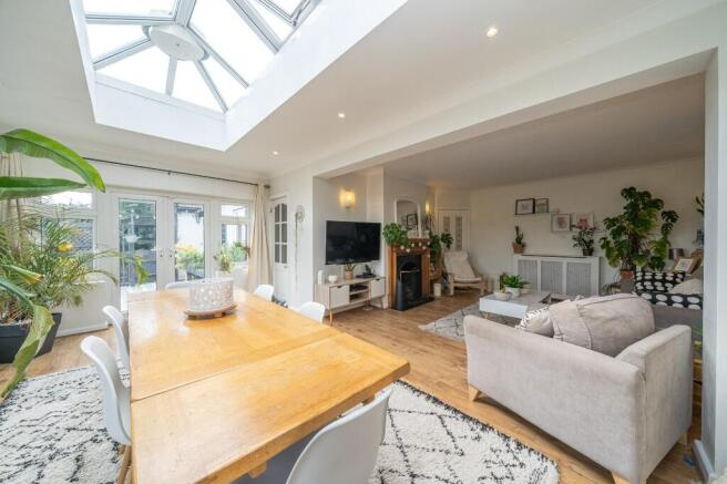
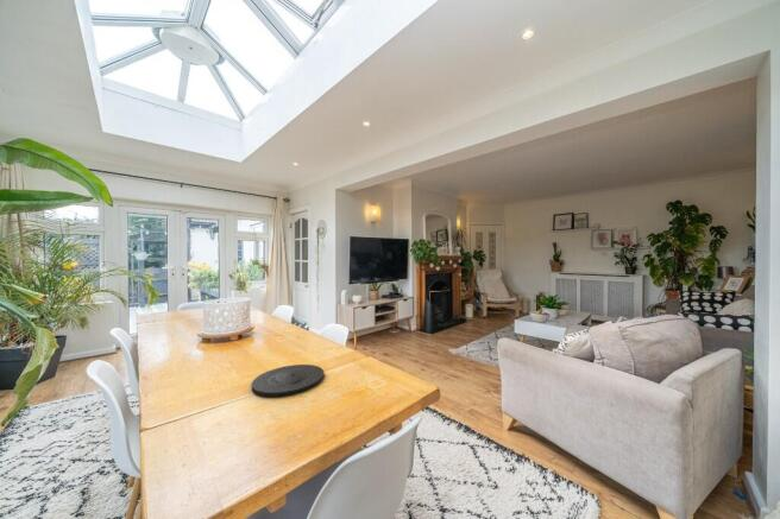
+ plate (289, 375)
